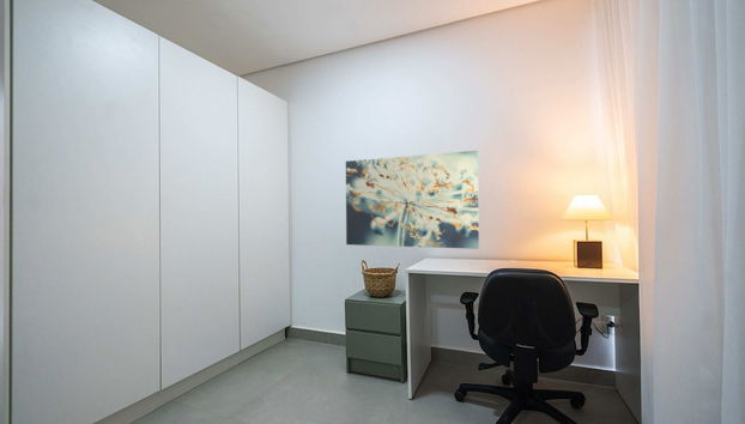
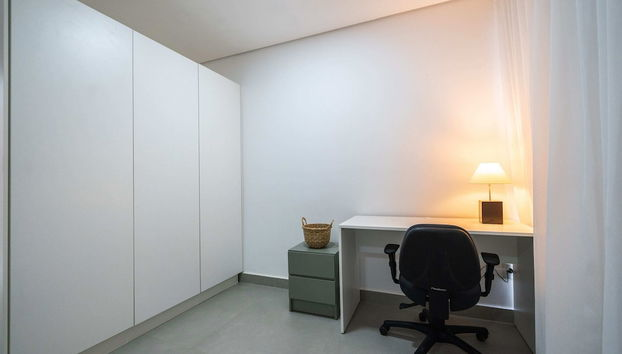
- wall art (406, 201)
